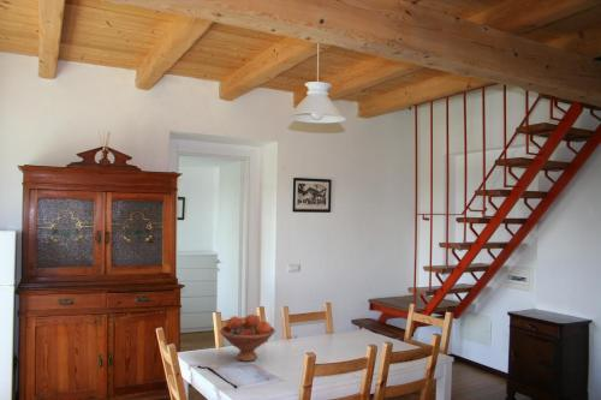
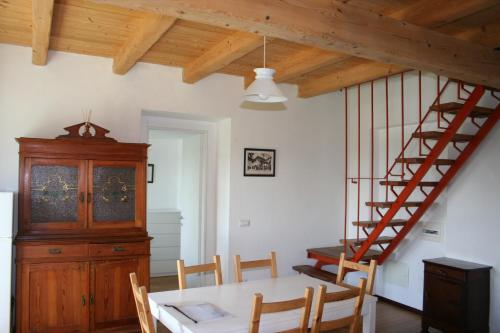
- fruit bowl (246, 338)
